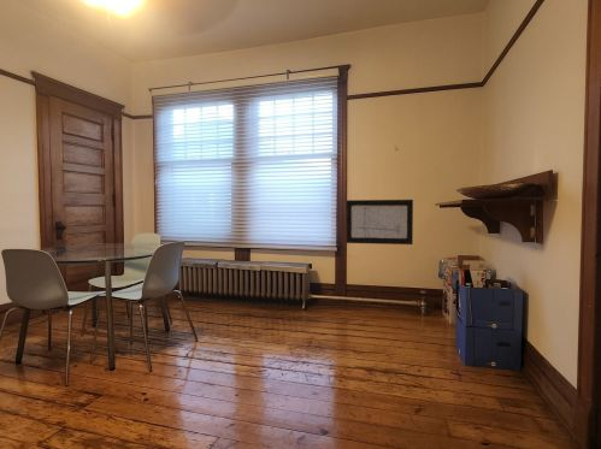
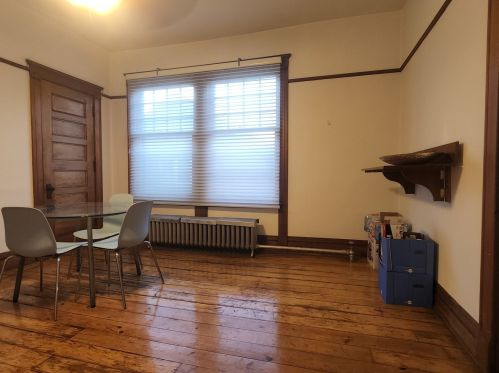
- wall art (378, 221)
